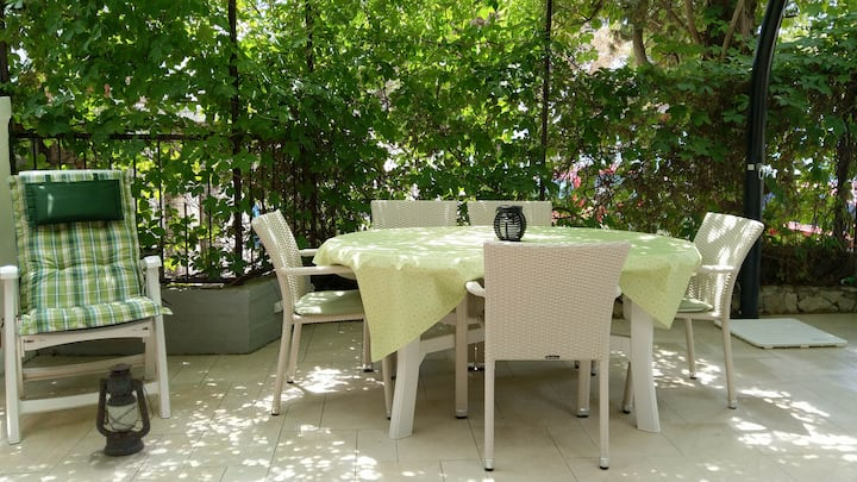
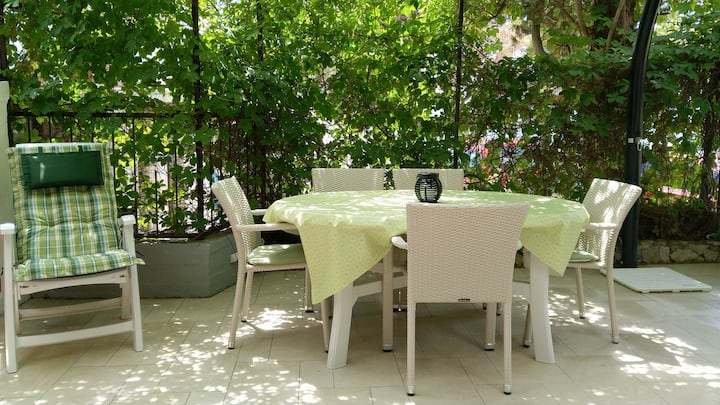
- lantern (123, 405)
